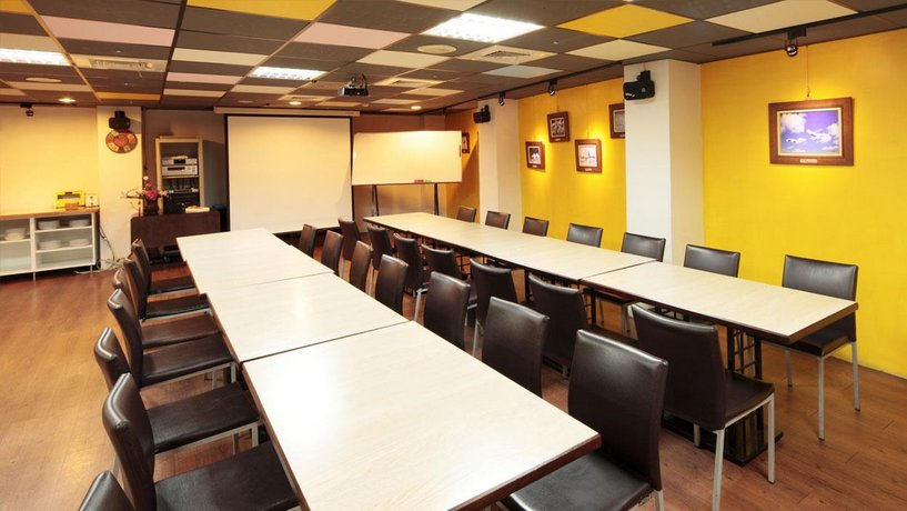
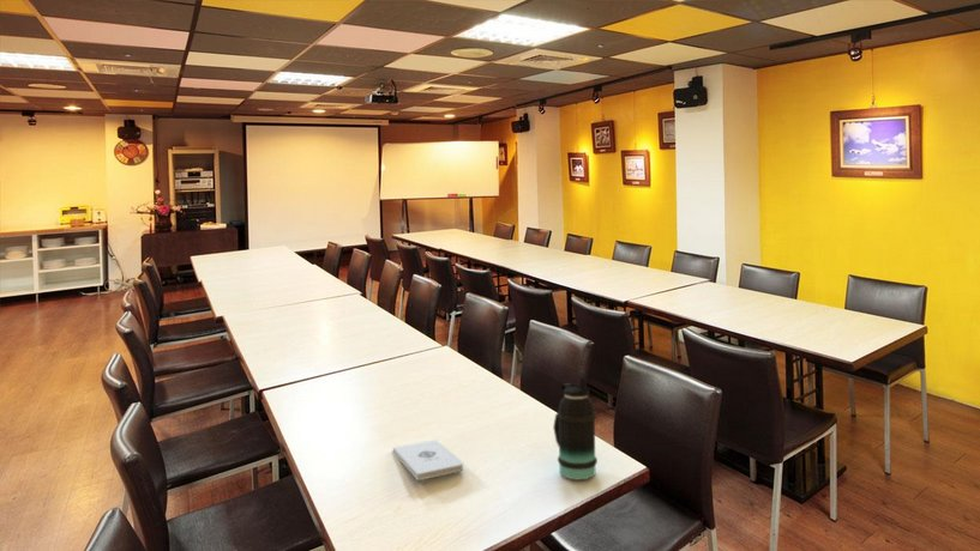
+ bottle (571, 422)
+ notepad (427, 458)
